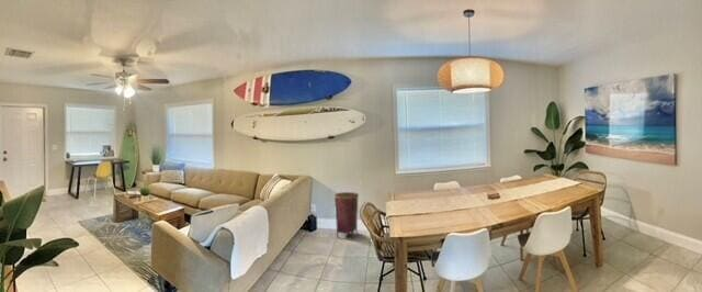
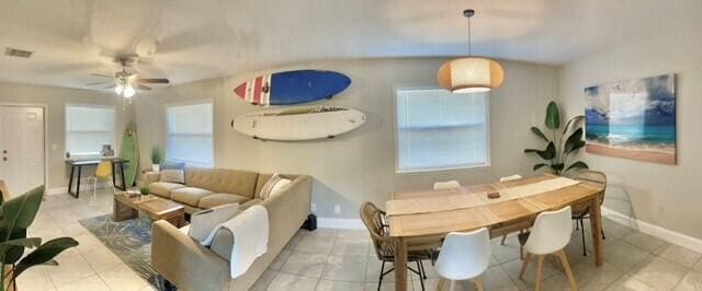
- woven basket (347, 214)
